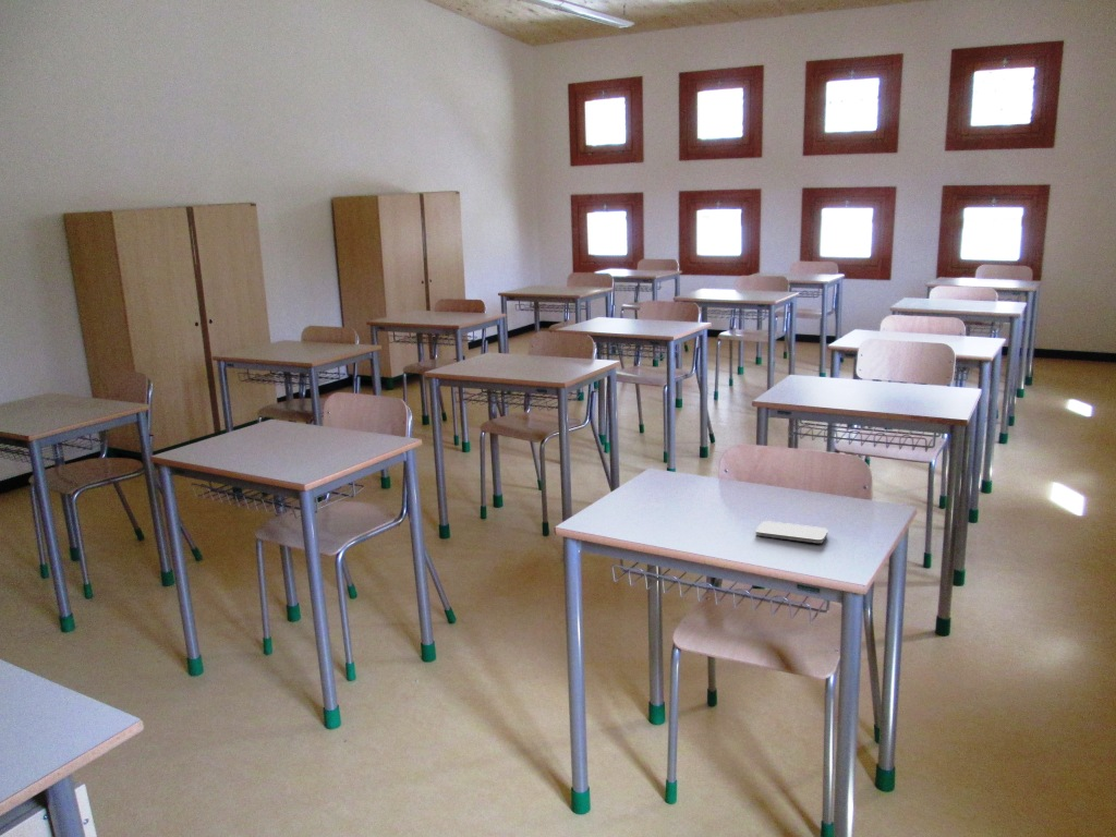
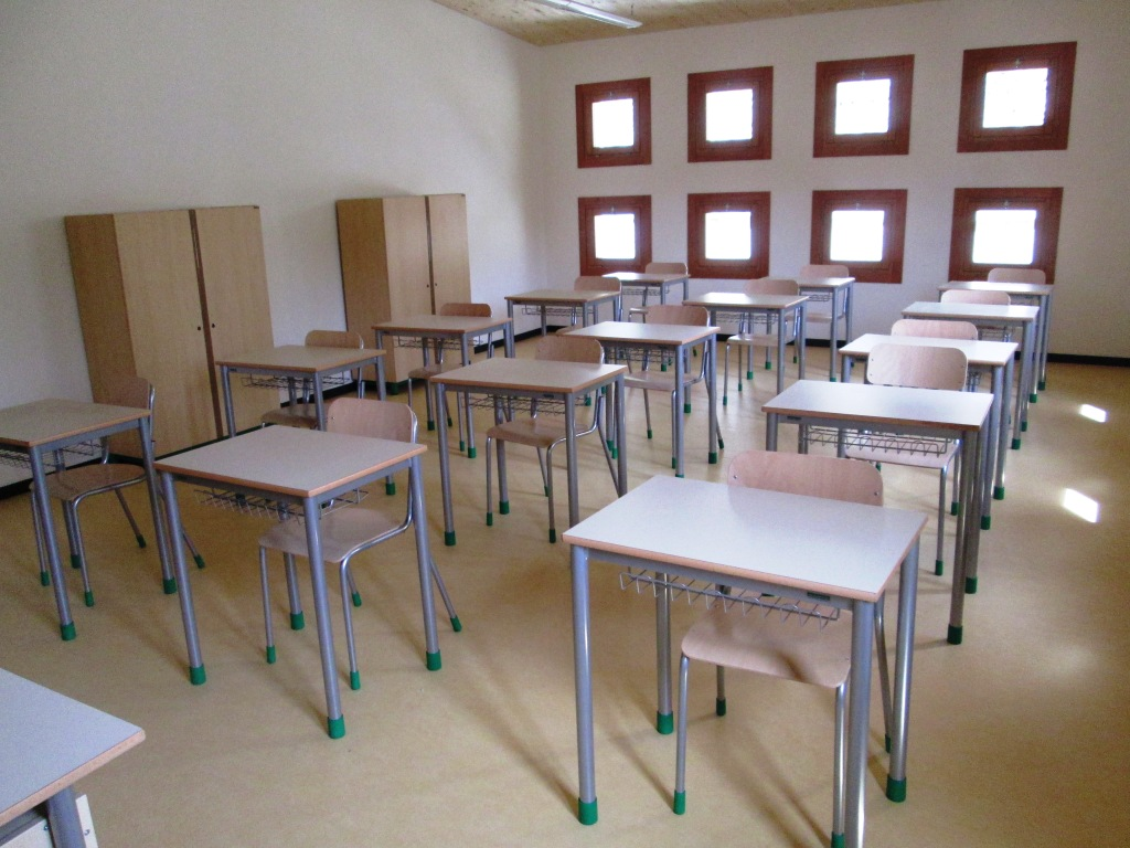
- smartphone (791, 532)
